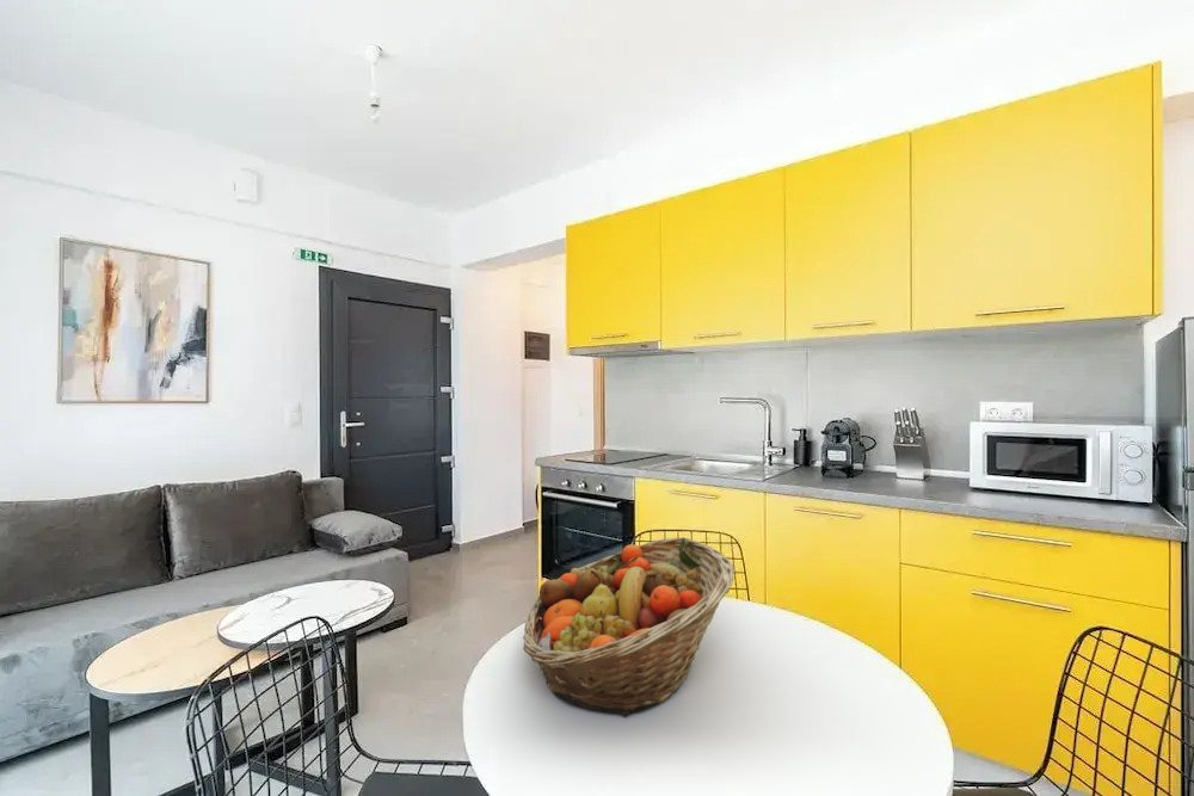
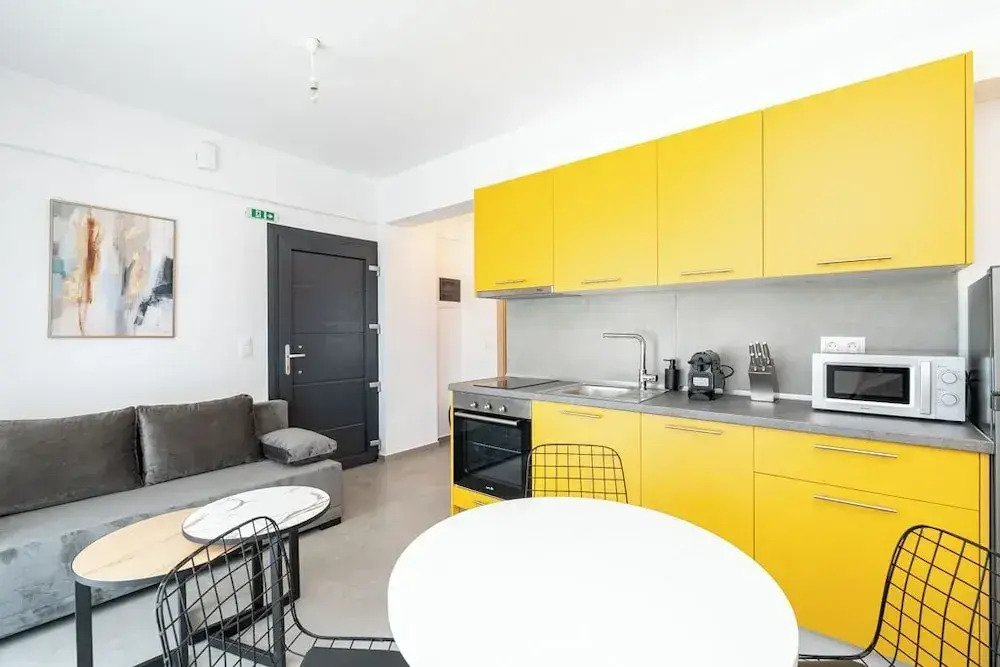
- fruit basket (626, 609)
